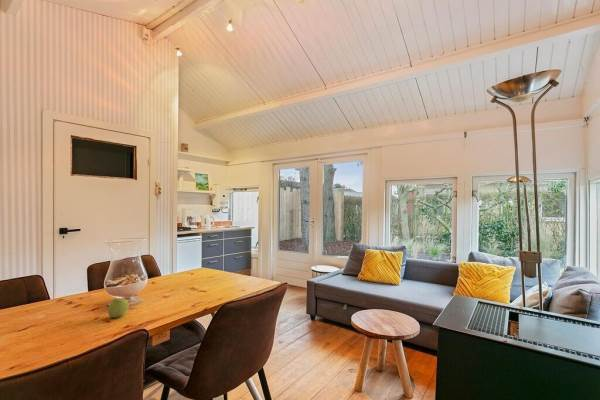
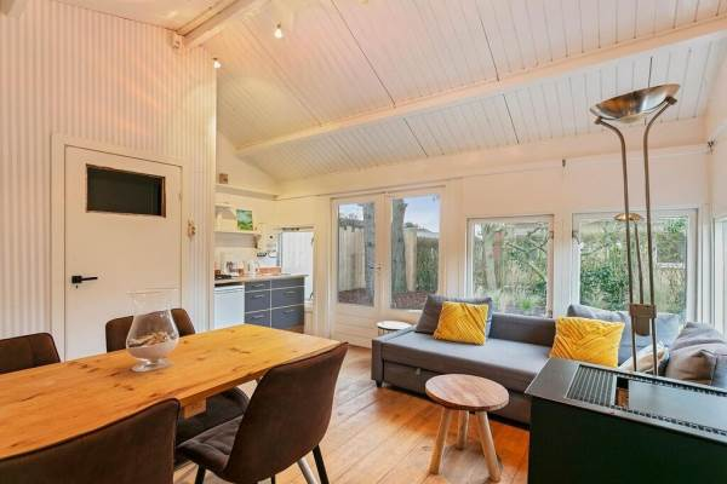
- apple (118, 307)
